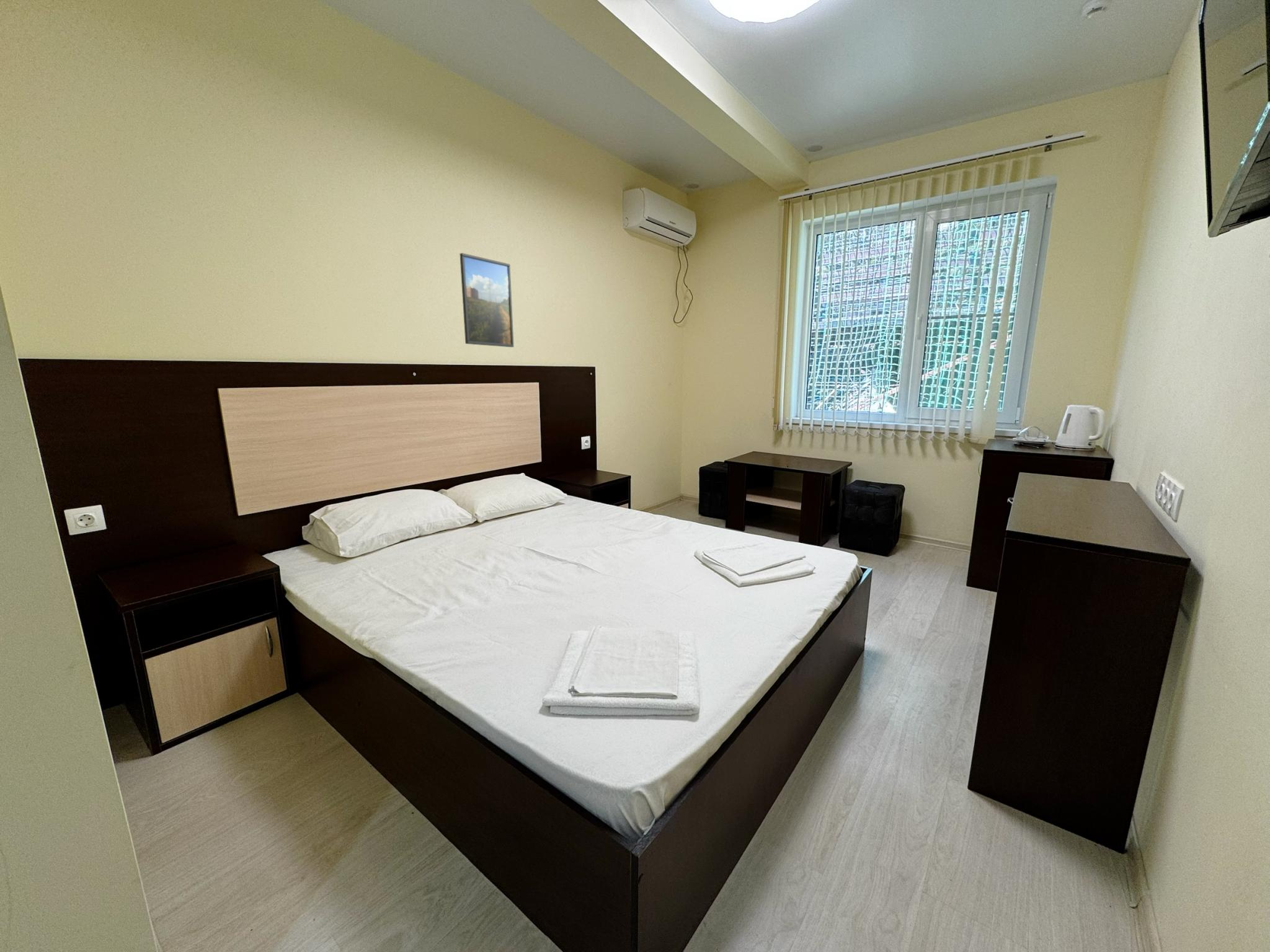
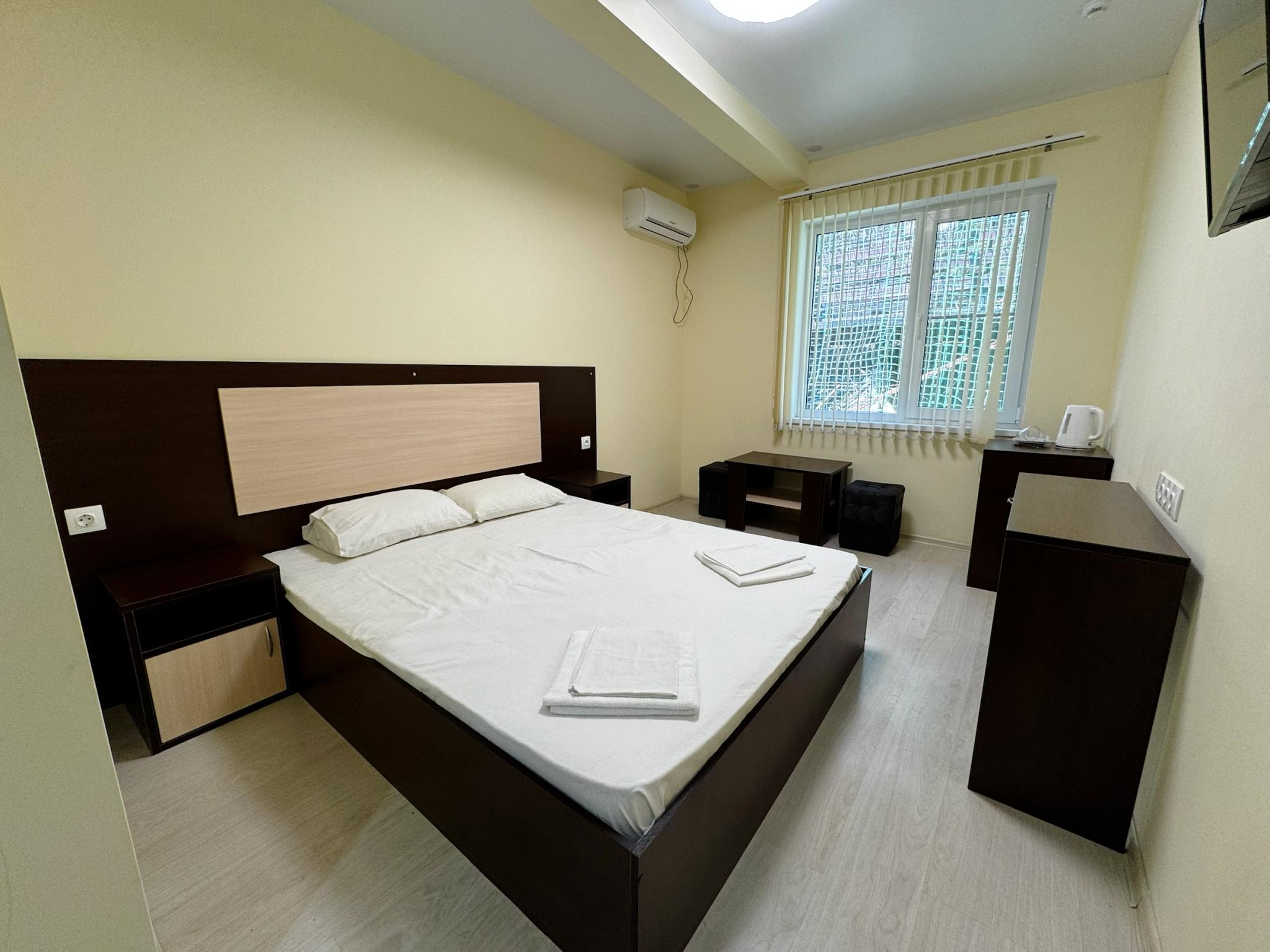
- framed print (488, 302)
